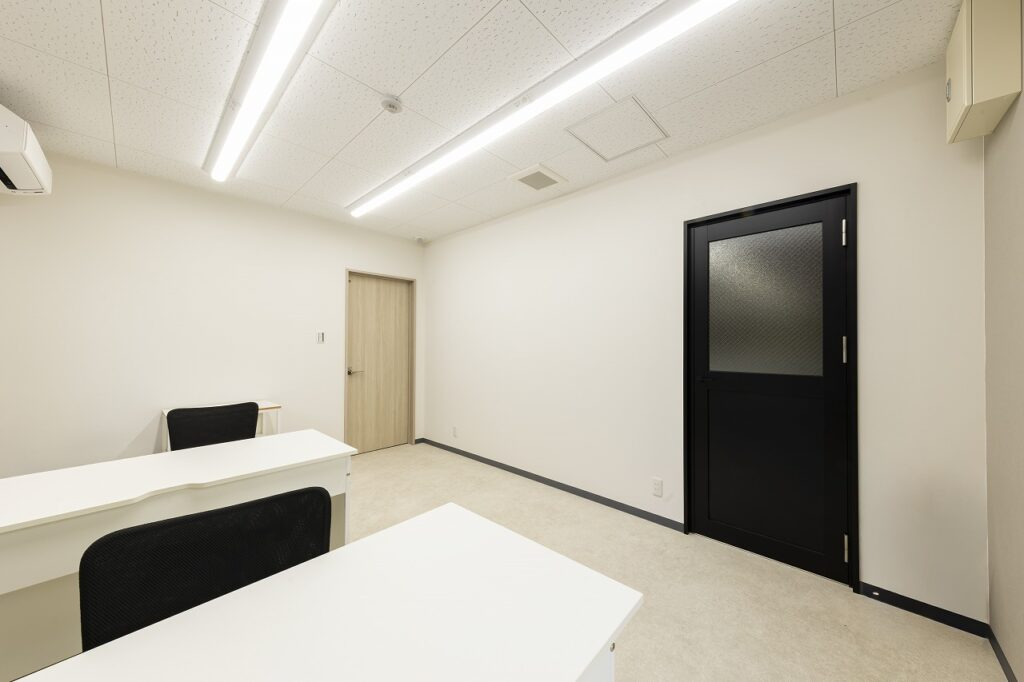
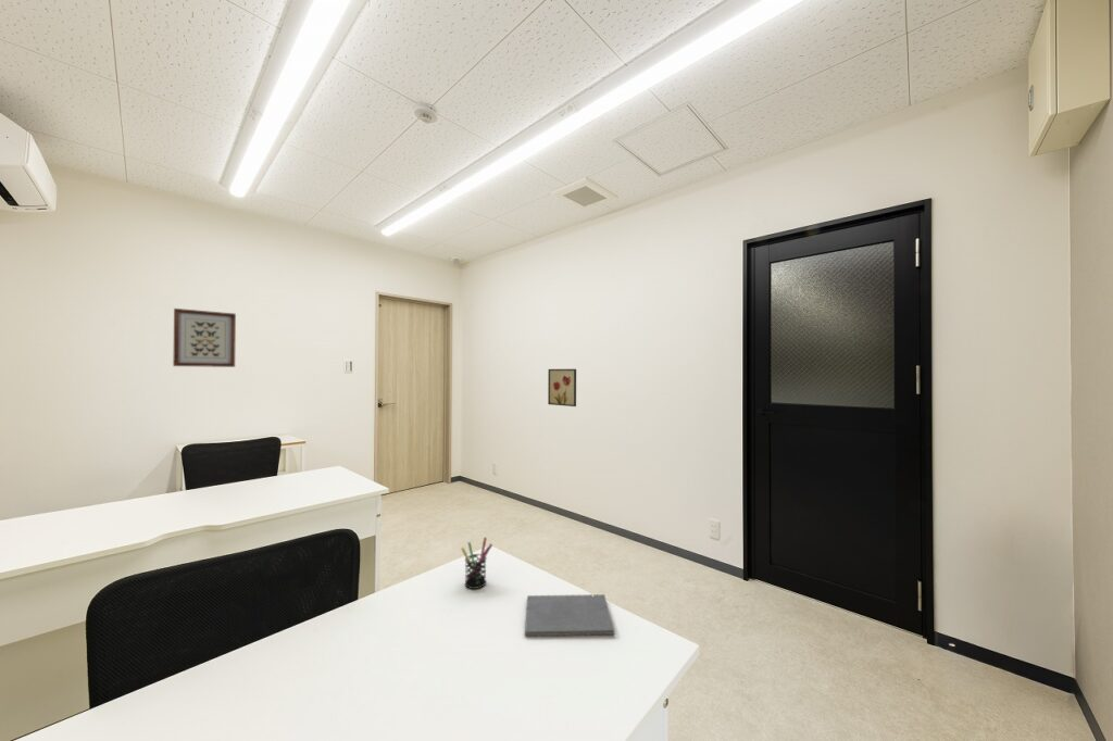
+ pen holder (475, 561)
+ wall art (205, 338)
+ wall art (562, 387)
+ notepad (567, 613)
